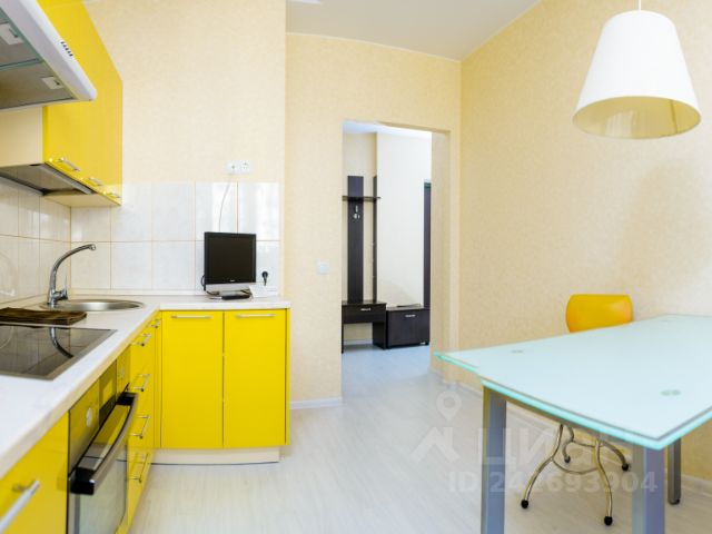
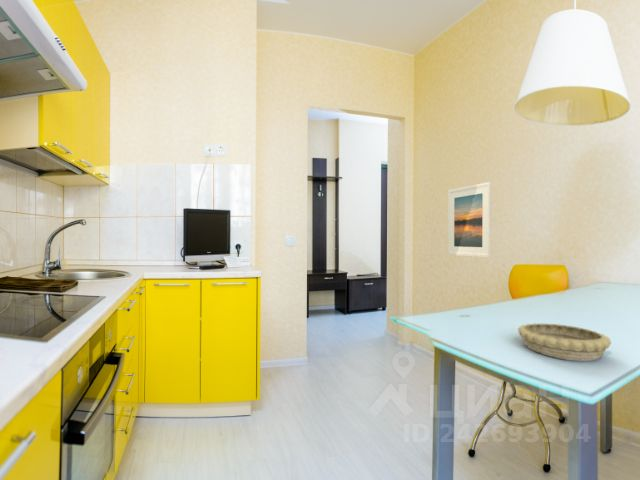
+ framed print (468, 221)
+ decorative bowl (561, 340)
